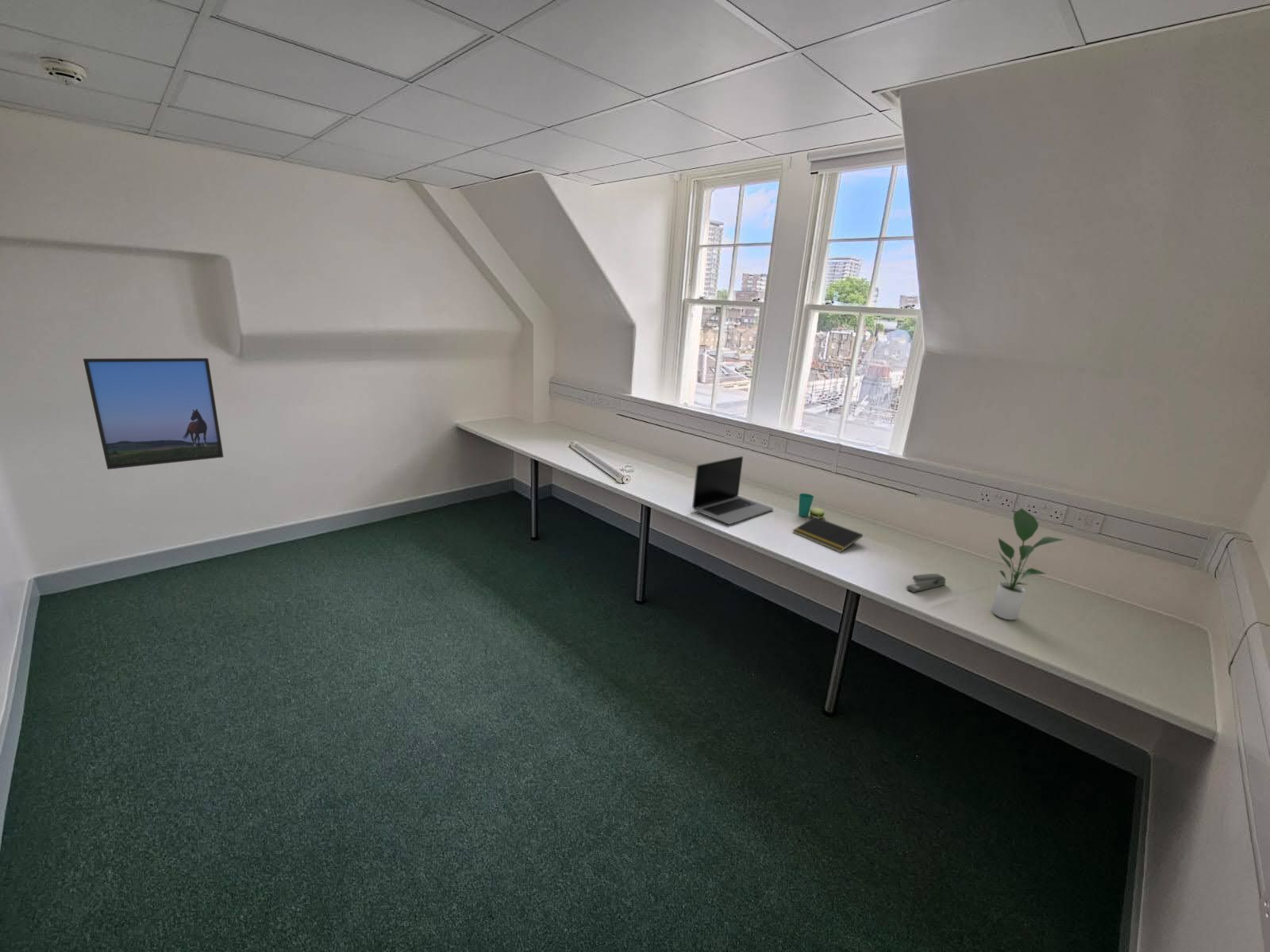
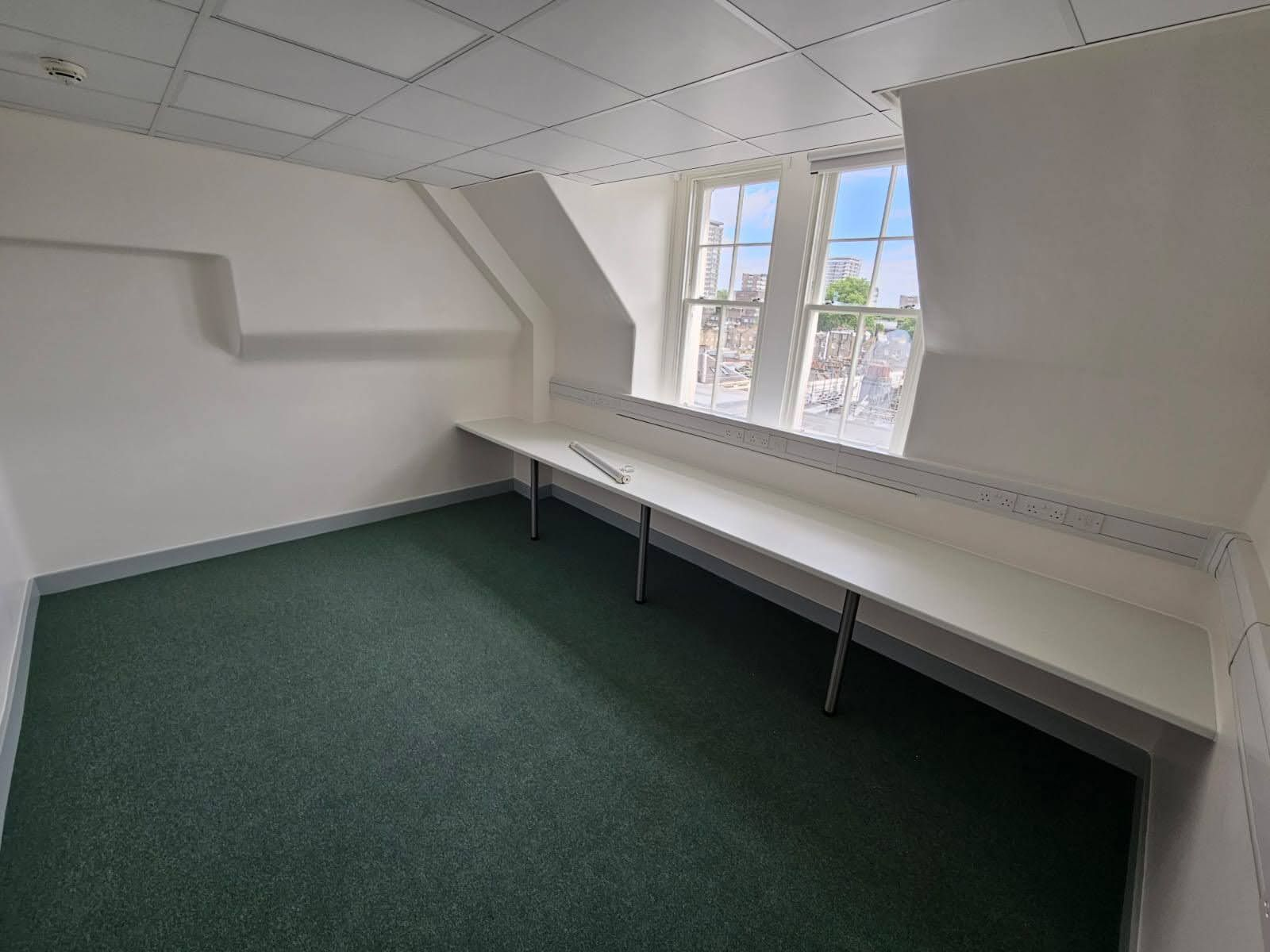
- laptop (736, 488)
- stapler (927, 580)
- potted plant (1018, 568)
- notepad (826, 533)
- cup (810, 505)
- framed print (159, 412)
